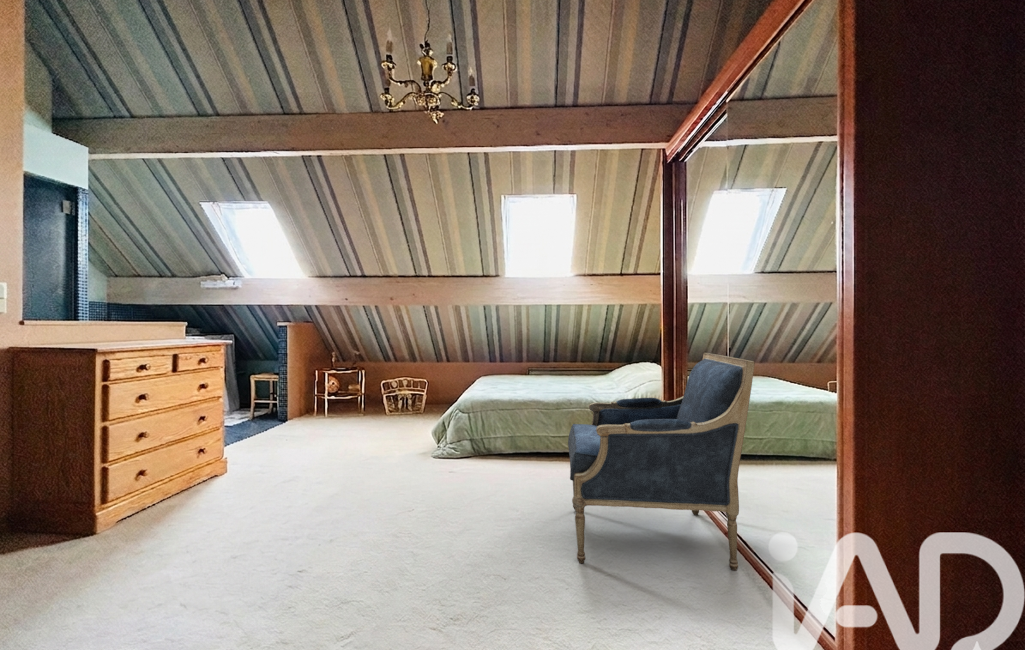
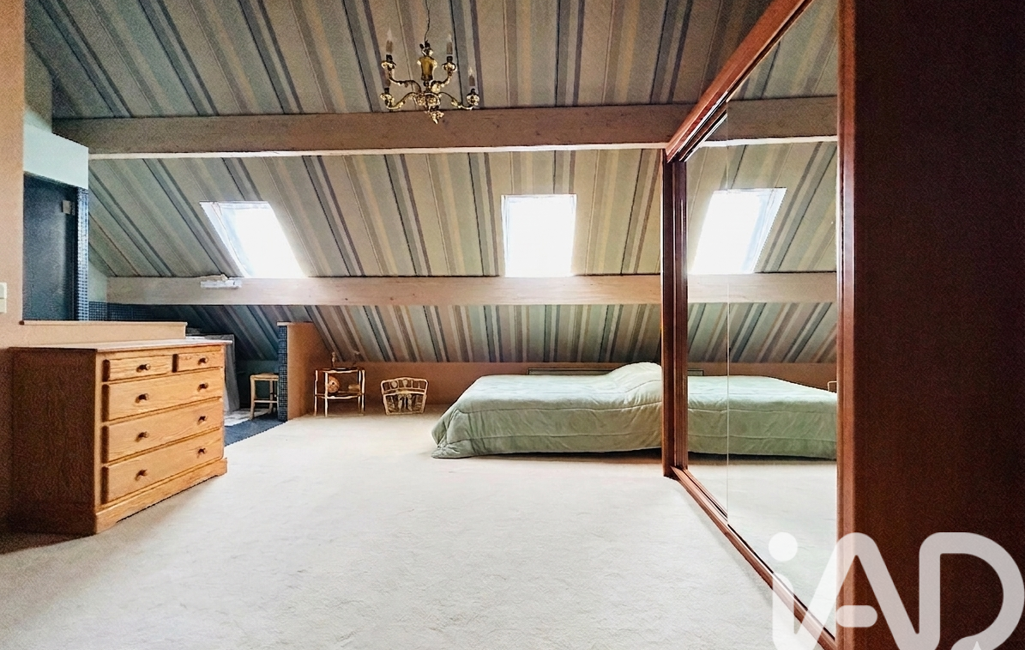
- armchair (646, 445)
